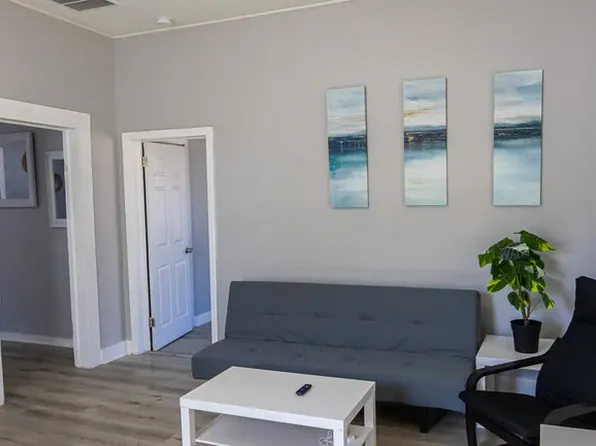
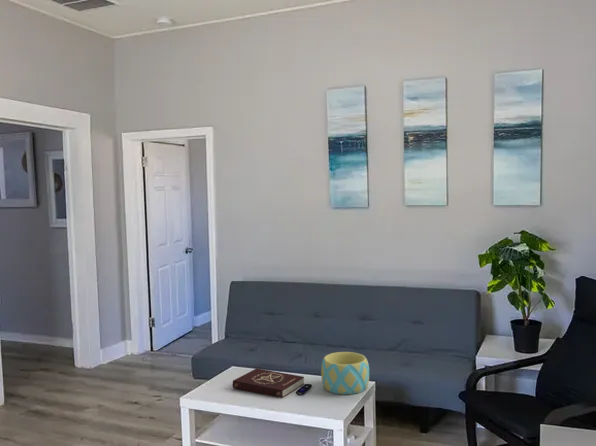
+ book (268, 382)
+ bowl (345, 372)
